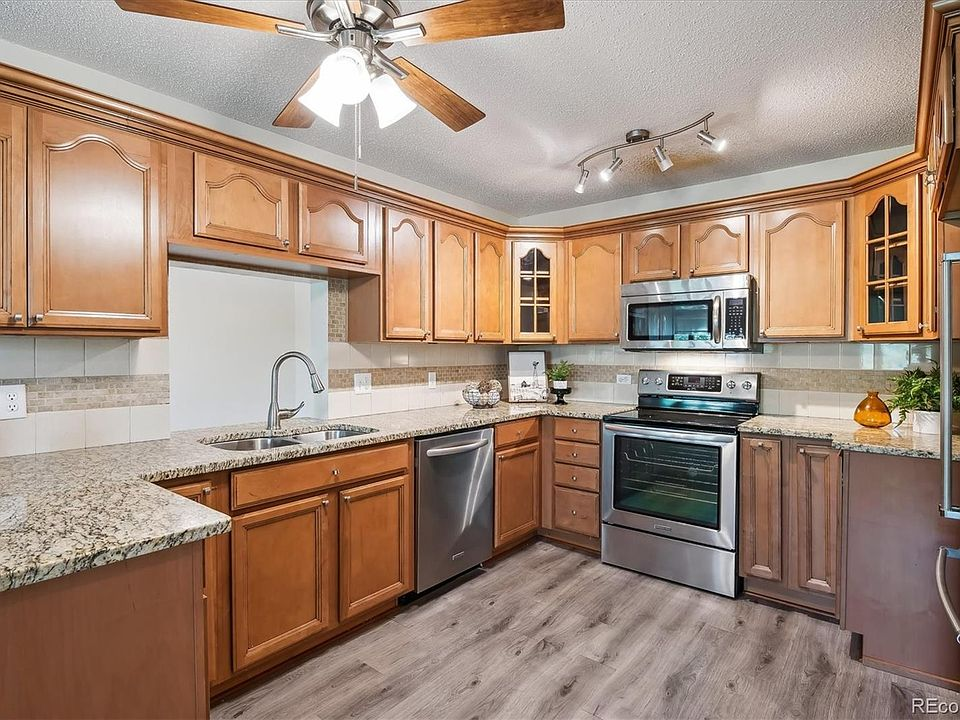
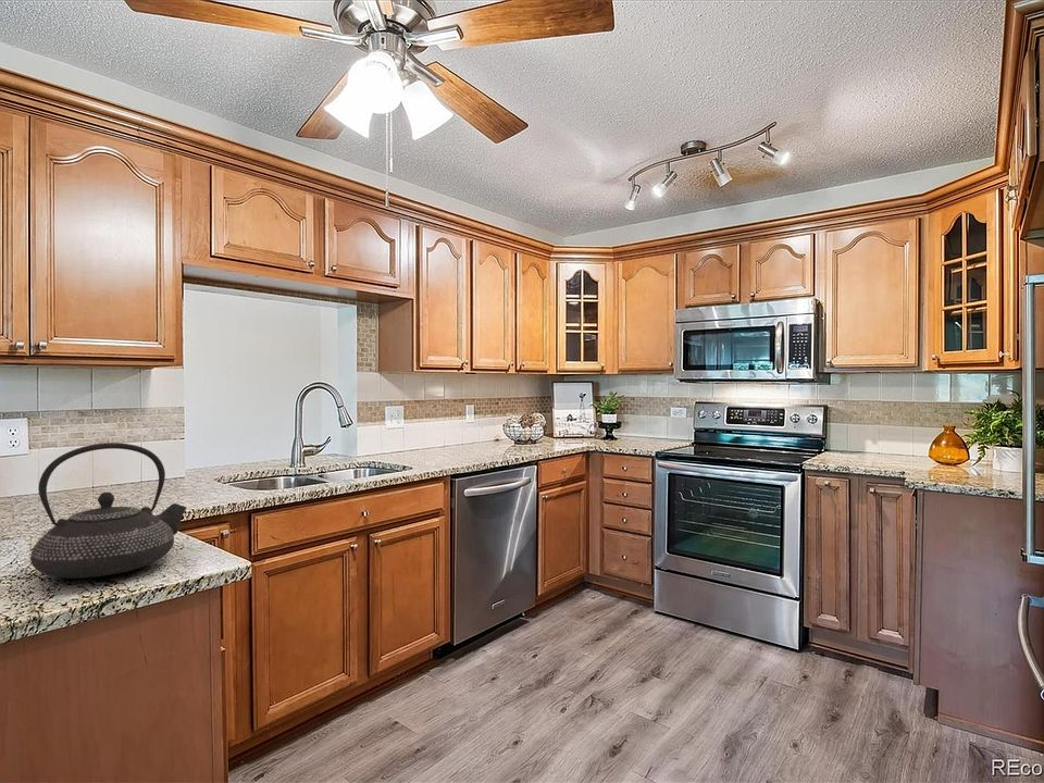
+ teapot (115, 507)
